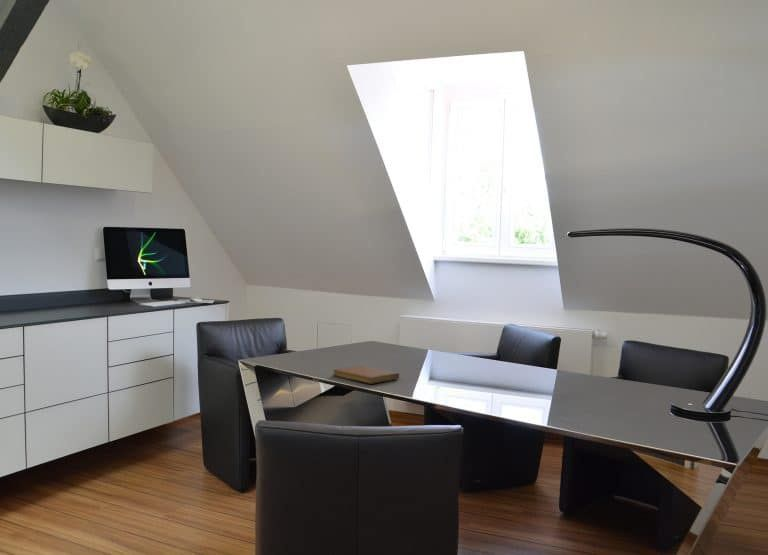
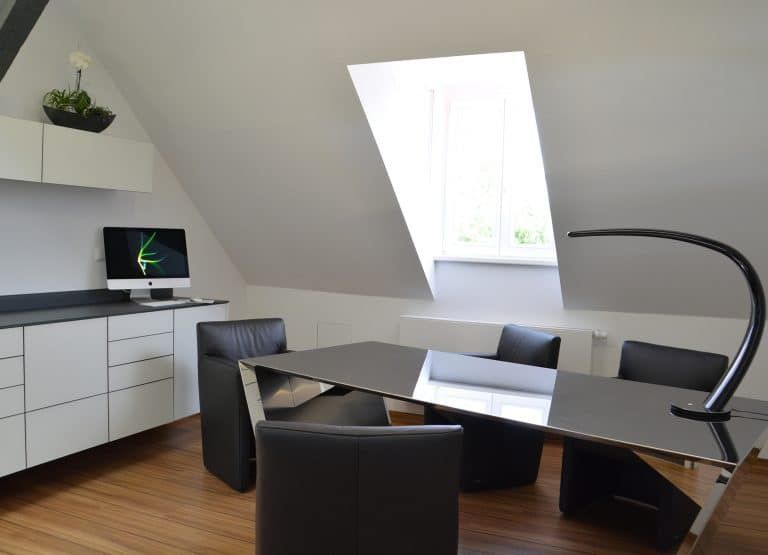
- notebook (365, 374)
